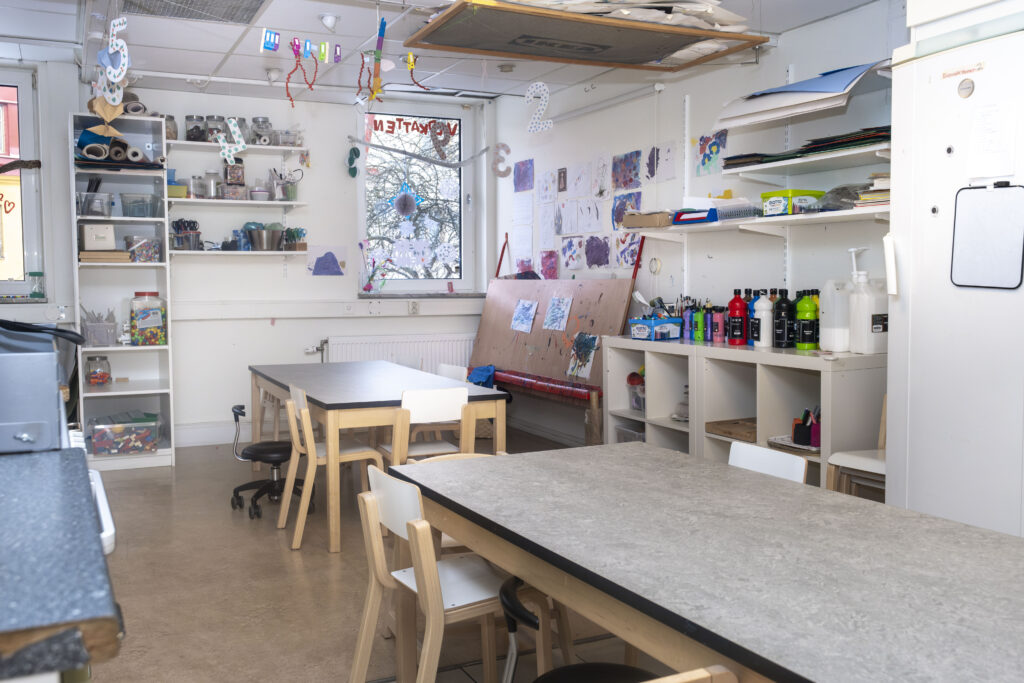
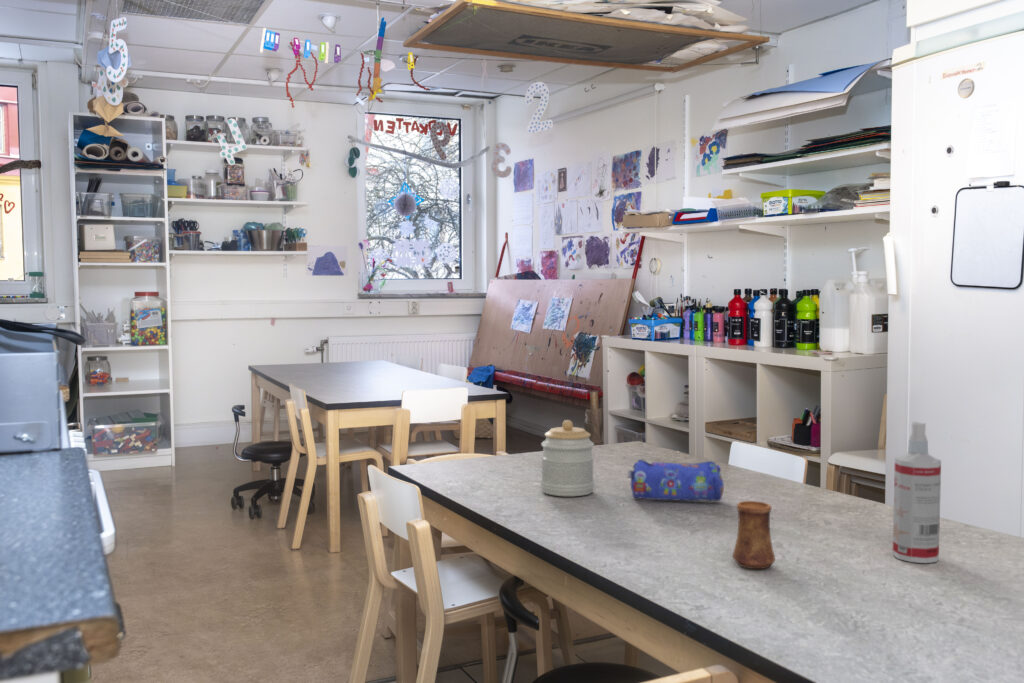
+ cup (753, 534)
+ jar (567, 455)
+ spray bottle (917, 489)
+ pencil case (675, 479)
